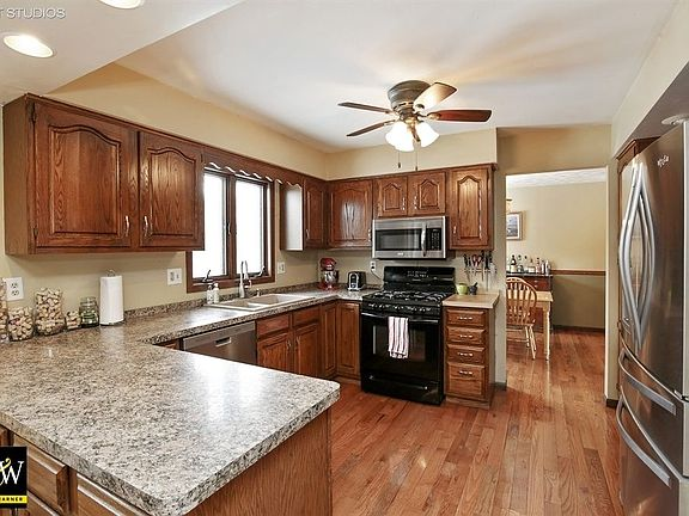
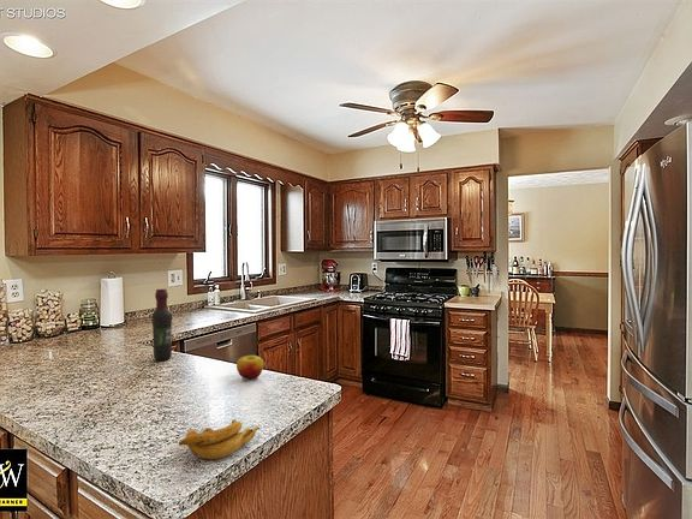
+ banana (220, 432)
+ wine bottle (161, 323)
+ apple (250, 366)
